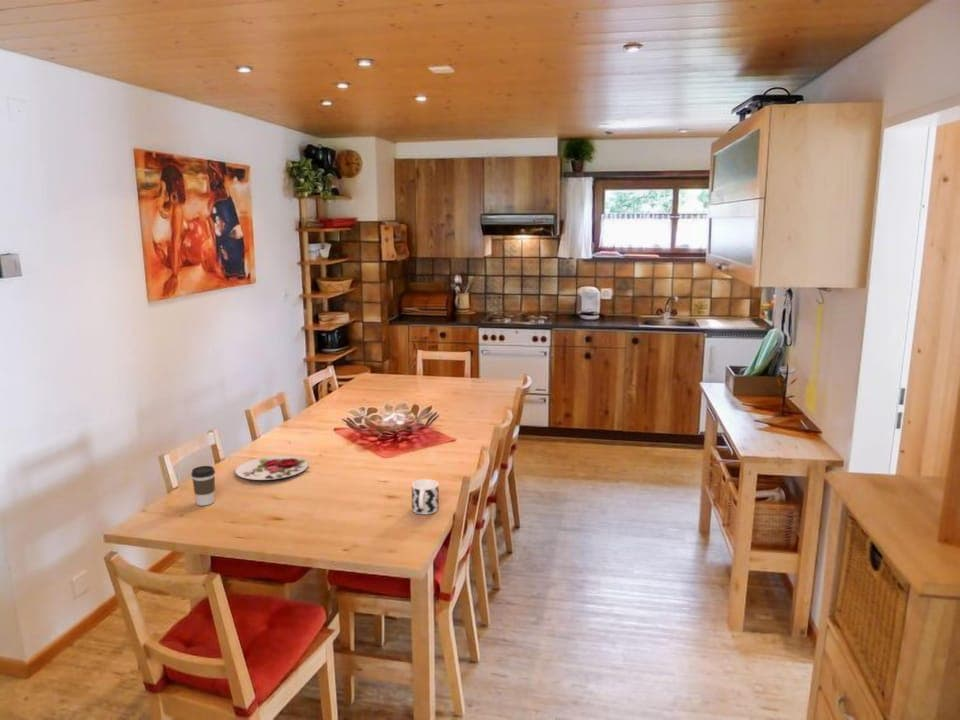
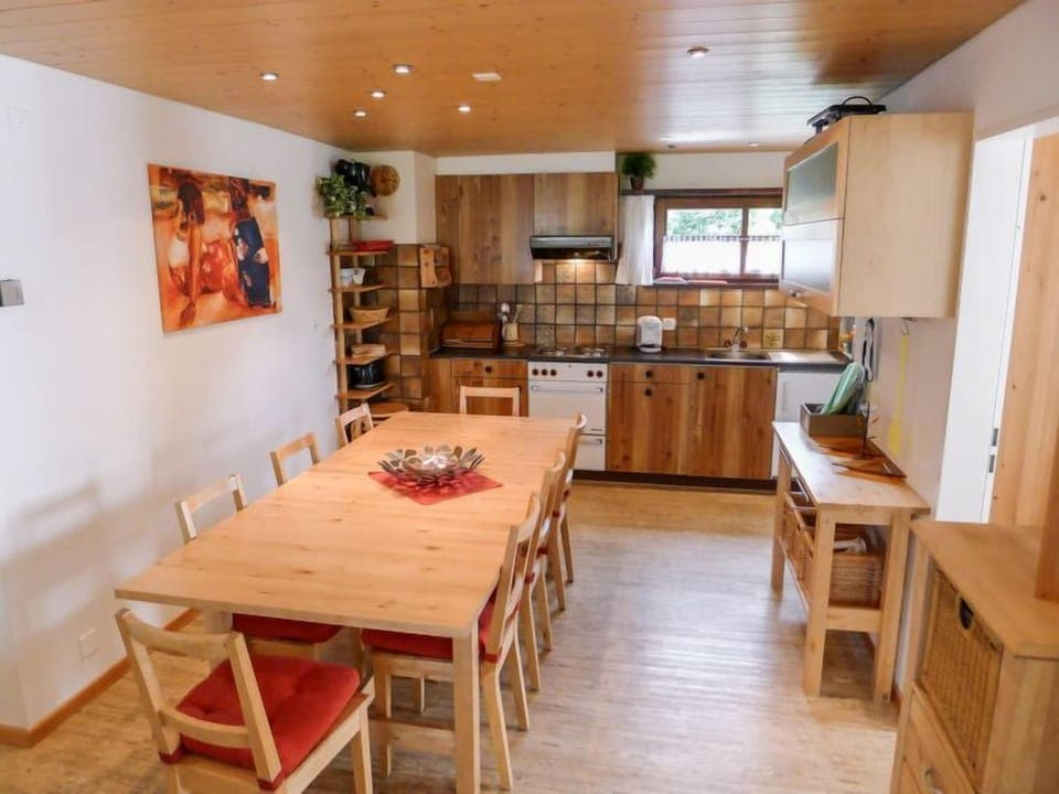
- coffee cup (204, 485)
- plate (272, 466)
- cup (424, 498)
